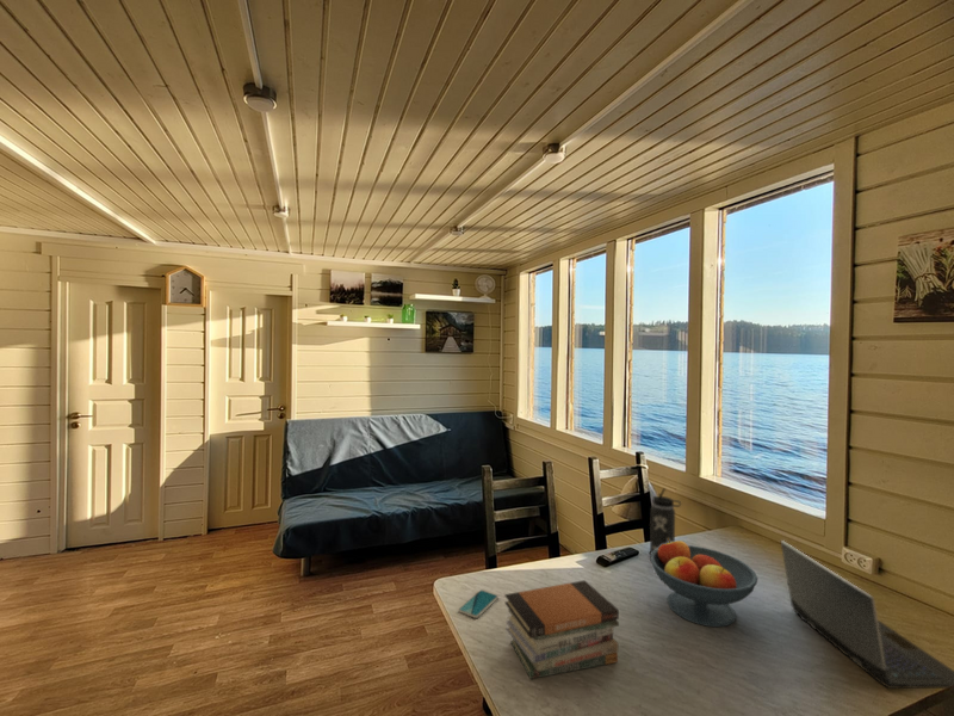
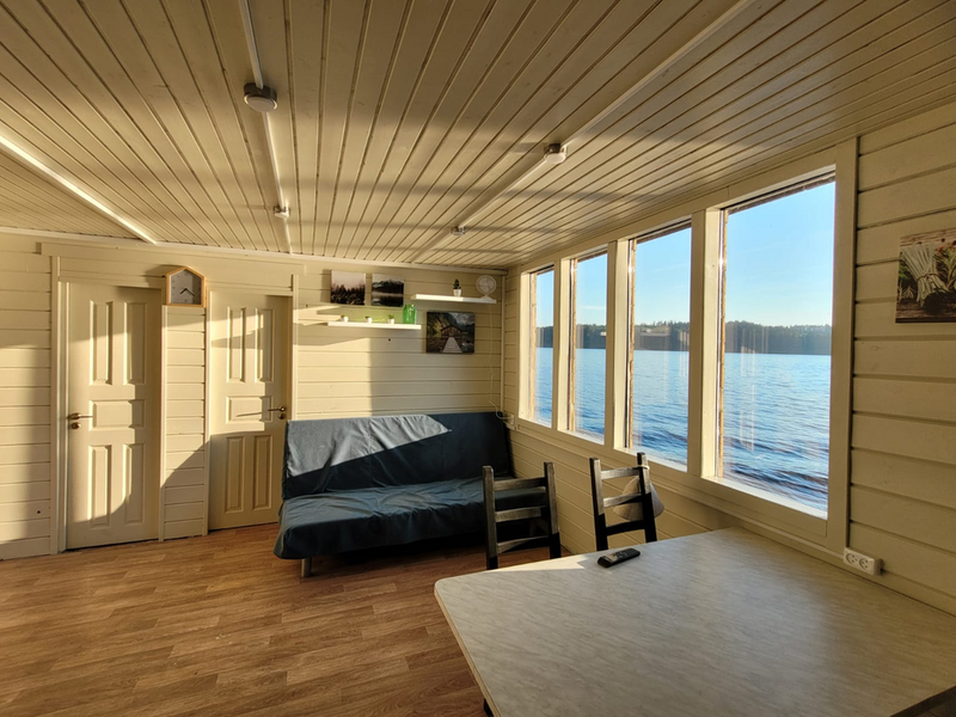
- smartphone (478, 603)
- laptop computer (865, 605)
- book stack (559, 626)
- fruit bowl (701, 579)
- thermos bottle (665, 521)
